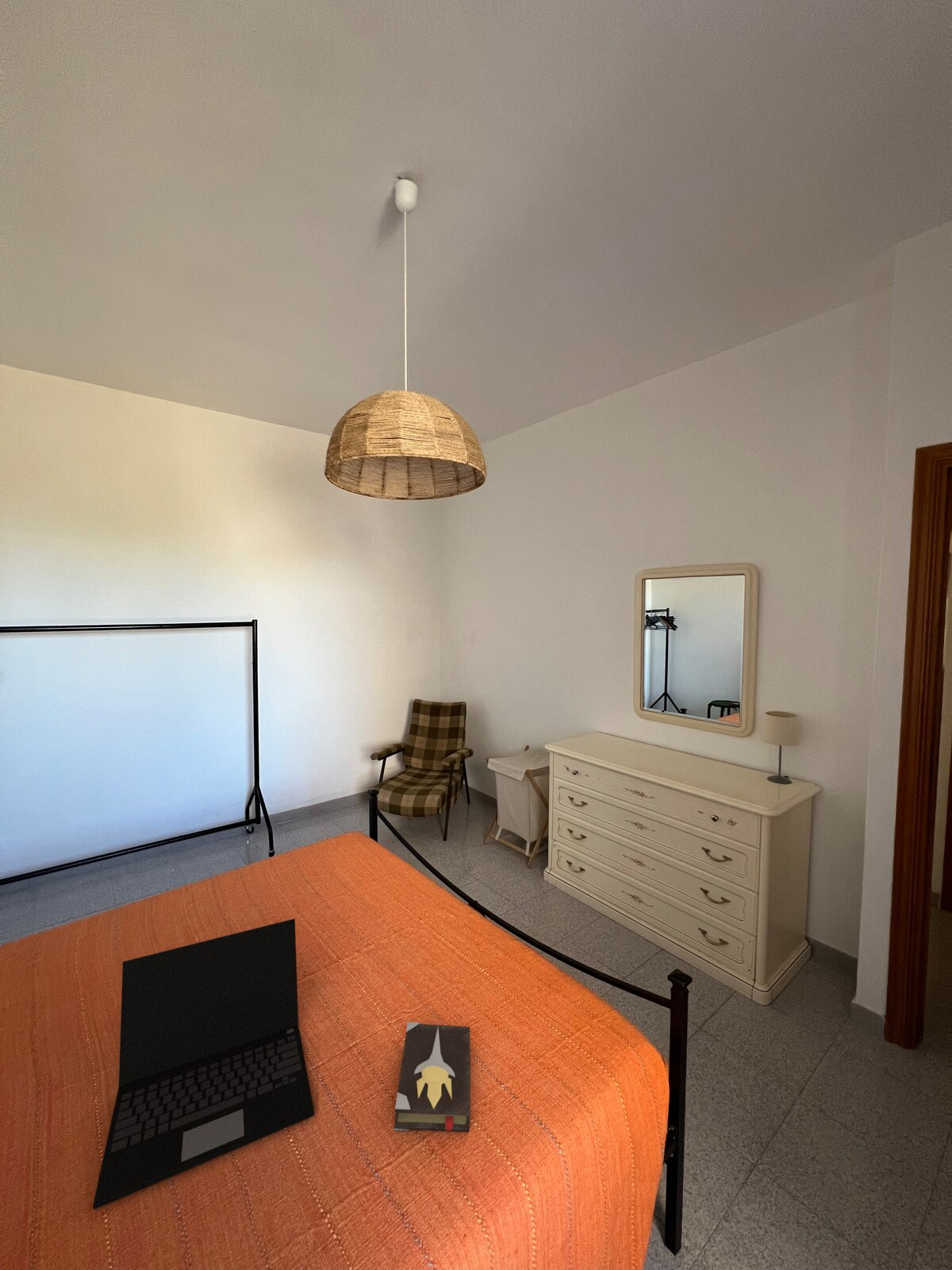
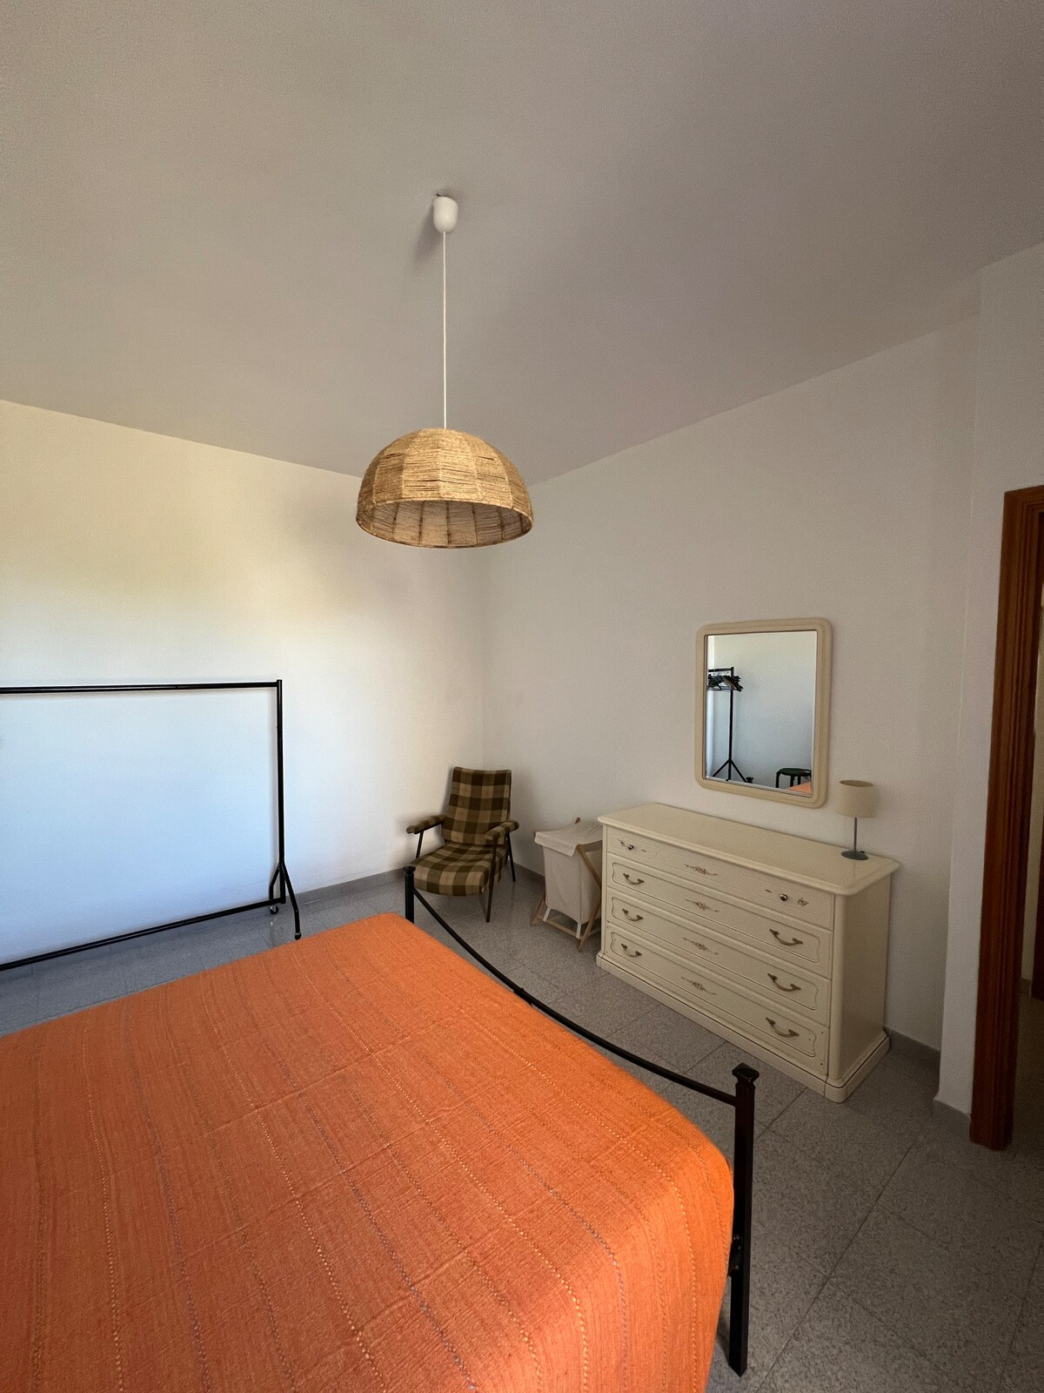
- laptop (214, 1035)
- hardback book (435, 1071)
